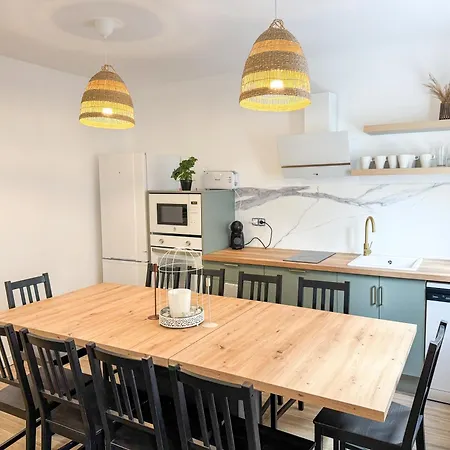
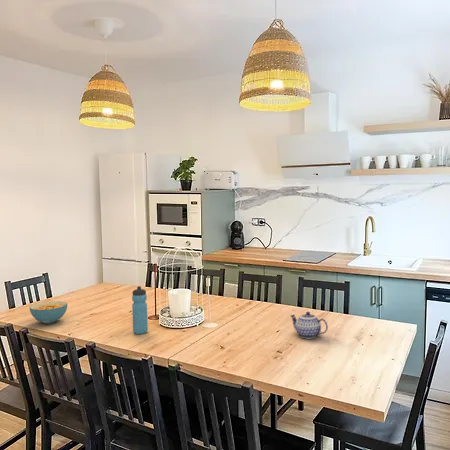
+ cereal bowl (49, 313)
+ water bottle (139, 309)
+ teapot (308, 323)
